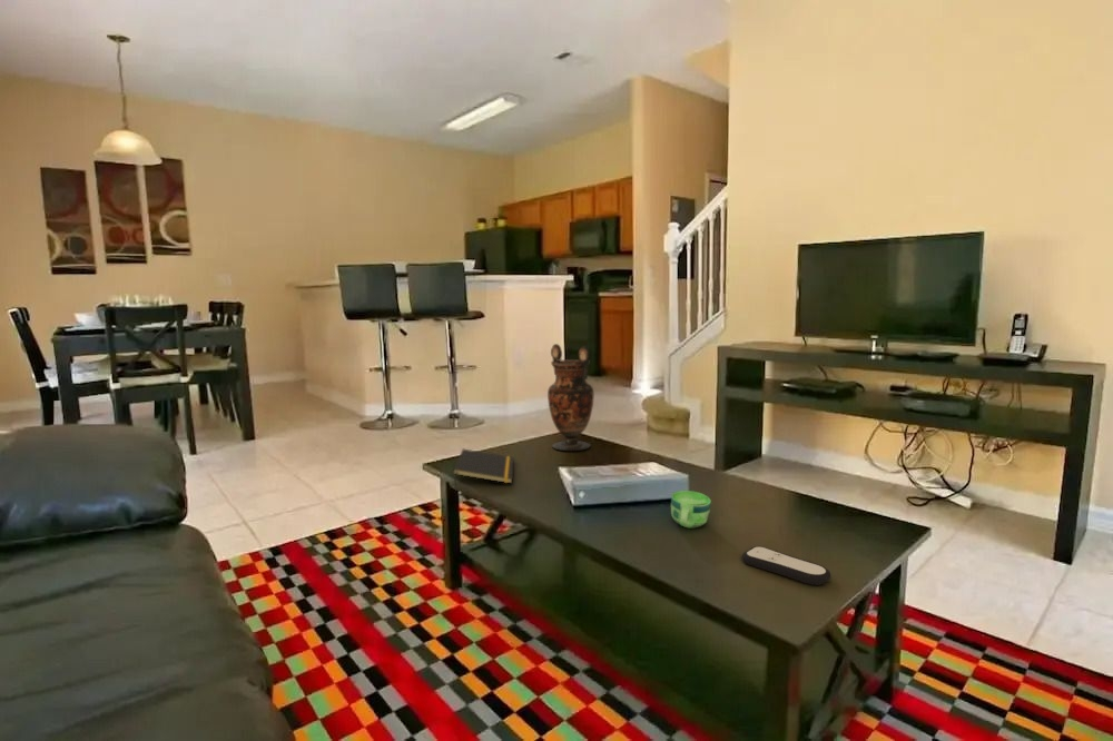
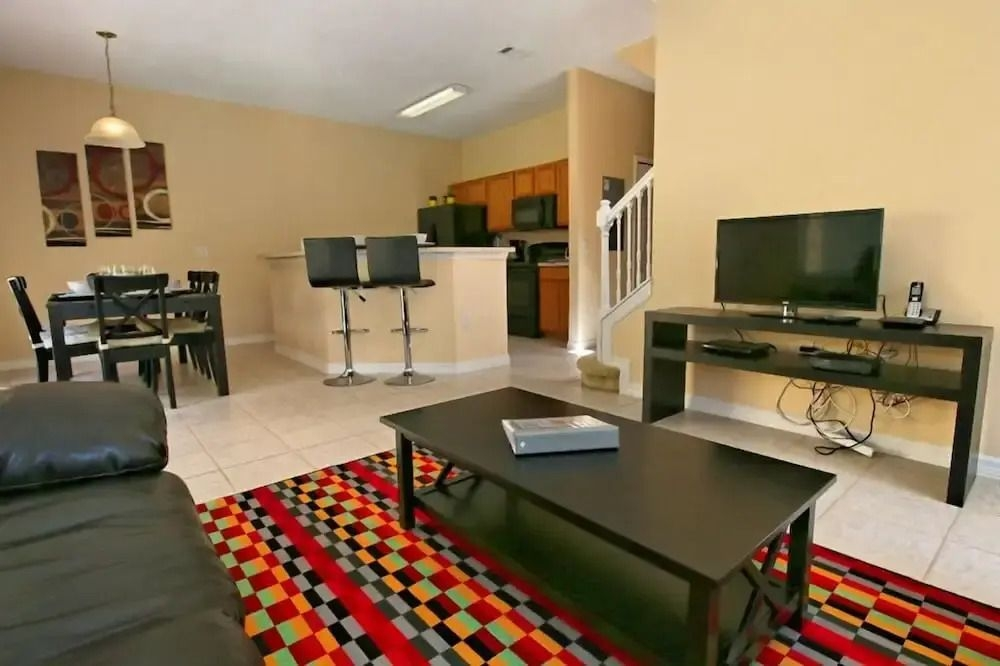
- cup (690, 512)
- remote control (785, 564)
- vase (570, 395)
- notepad (485, 465)
